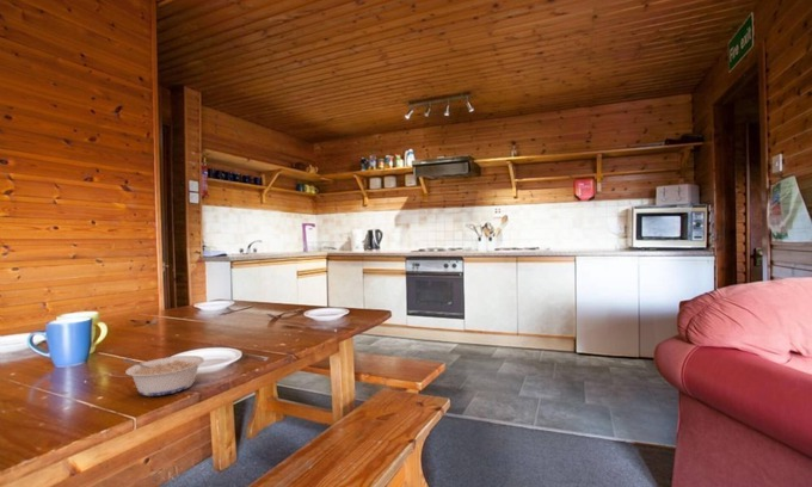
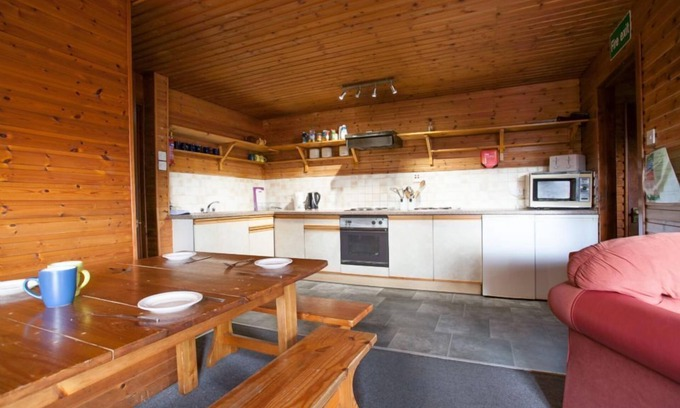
- legume (164, 374)
